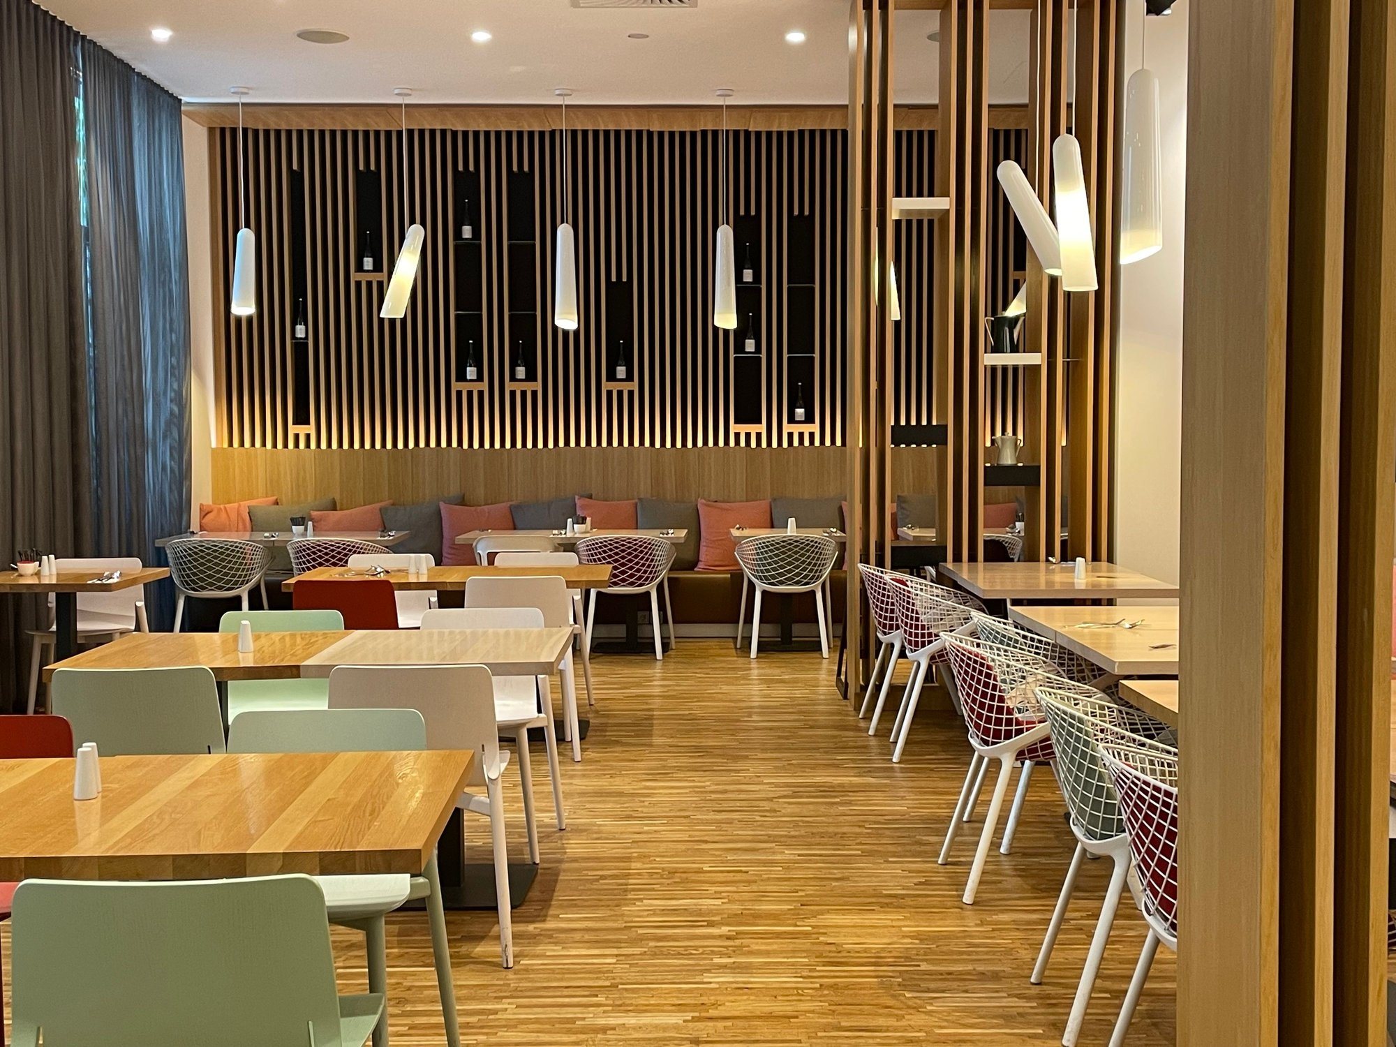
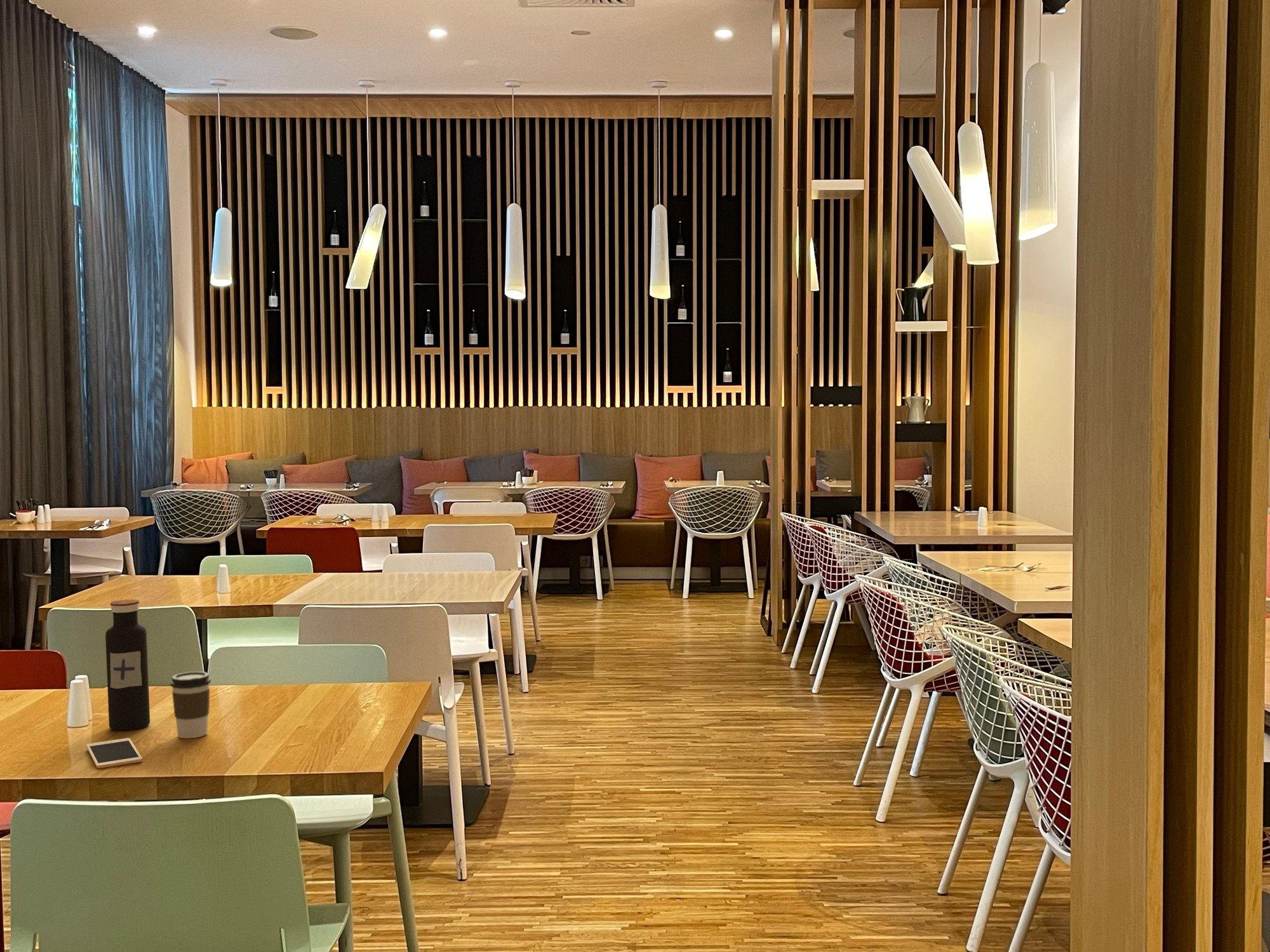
+ cell phone (114, 752)
+ coffee cup (191, 704)
+ water bottle (127, 664)
